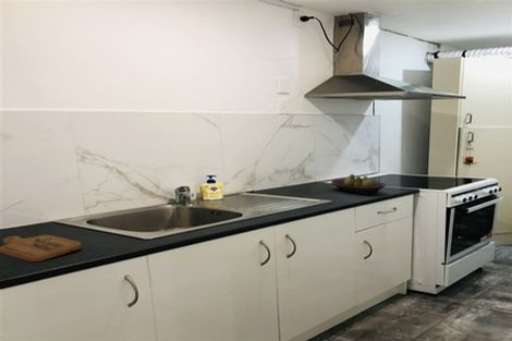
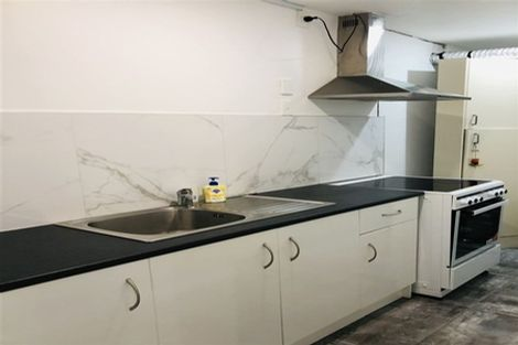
- fruit bowl (357, 183)
- cutting board (33, 245)
